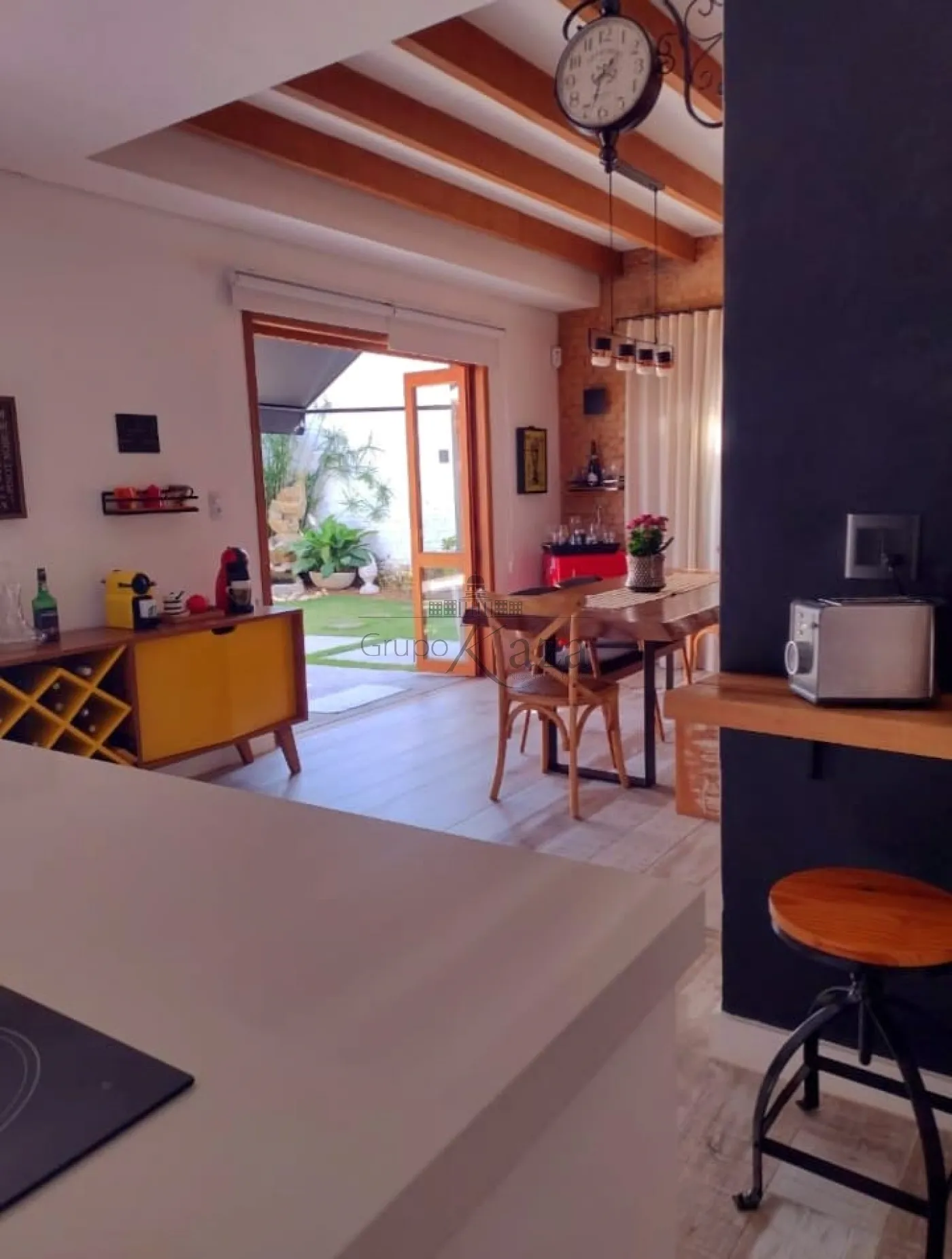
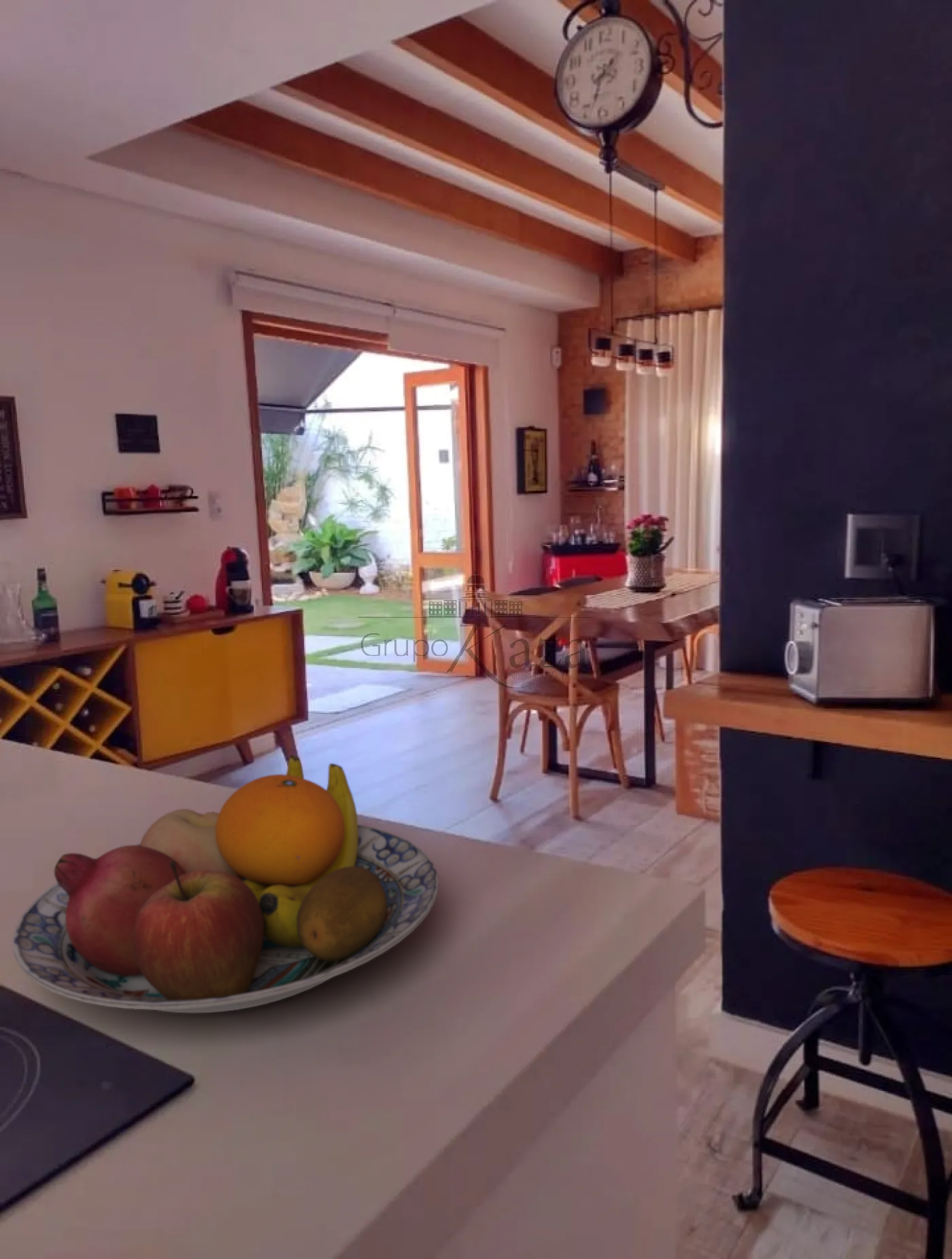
+ fruit bowl (235, 876)
